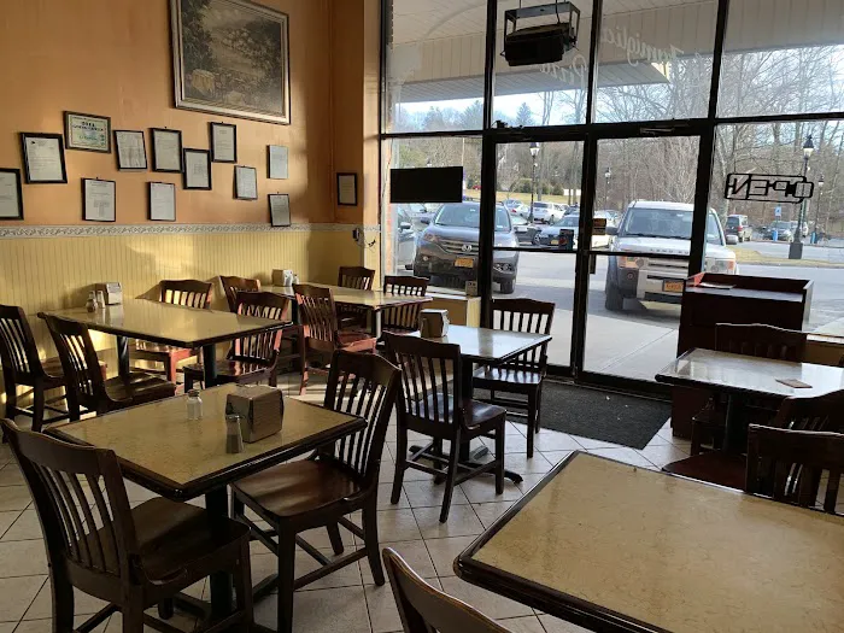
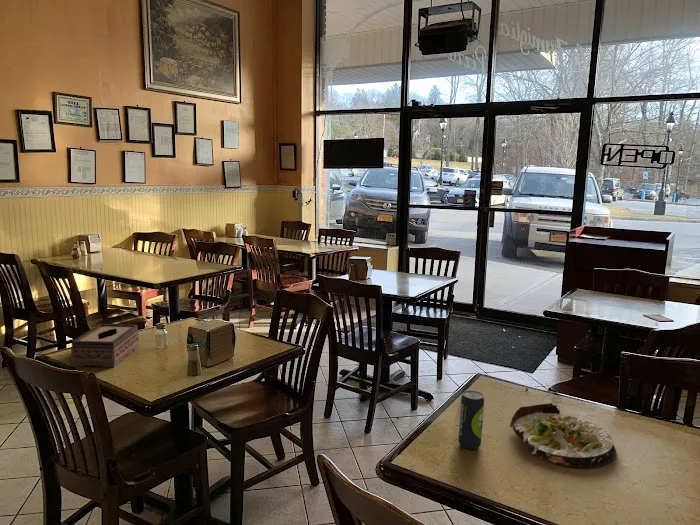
+ beverage can (471, 419)
+ tissue box (106, 344)
+ salad plate (564, 432)
